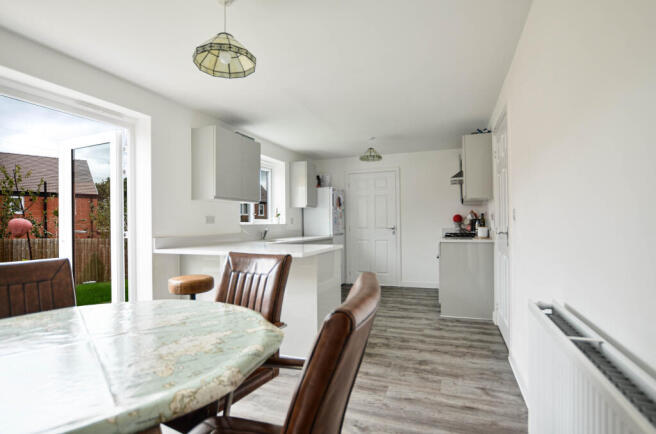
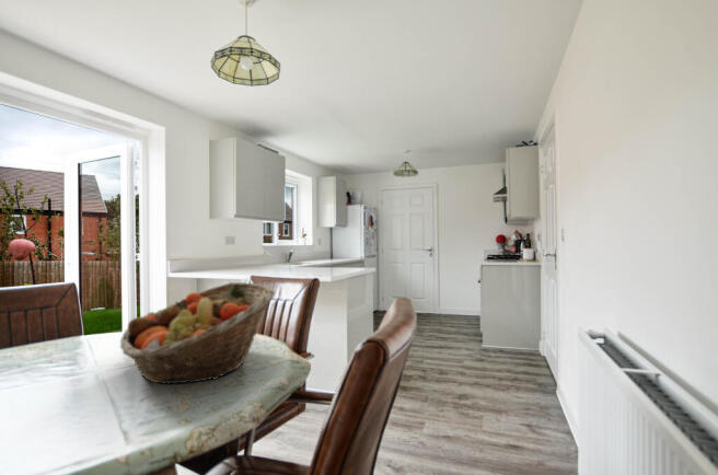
+ fruit basket (201, 325)
